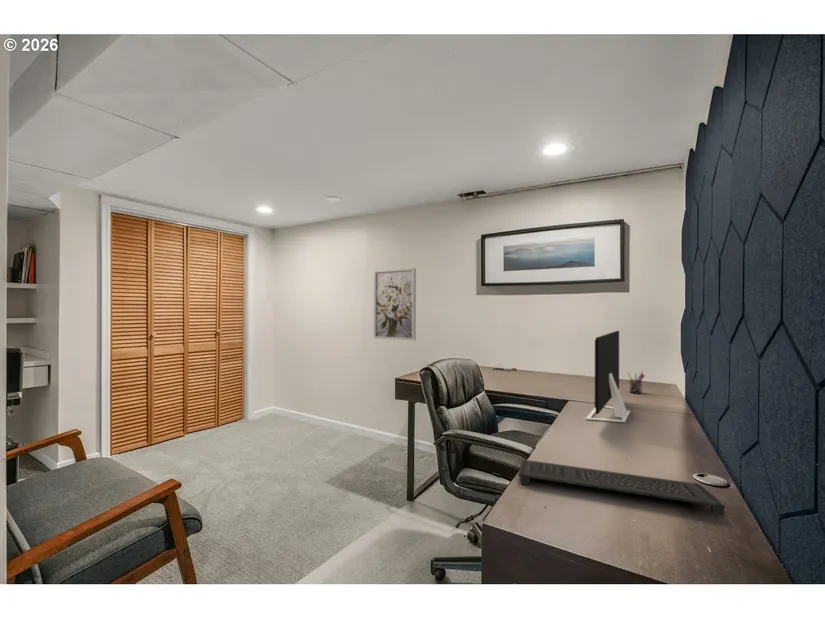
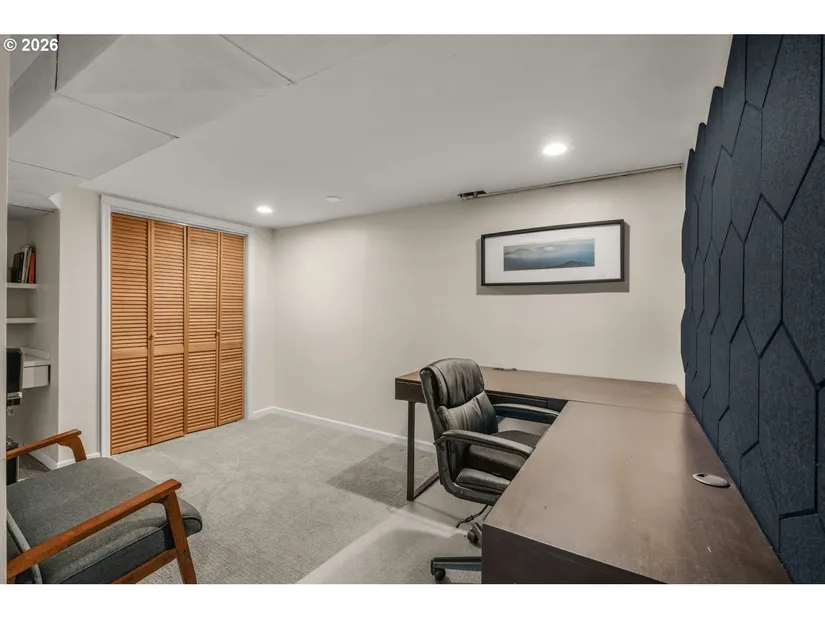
- wall art (394, 304)
- pen holder (636, 381)
- monitor (609, 374)
- keyboard (608, 479)
